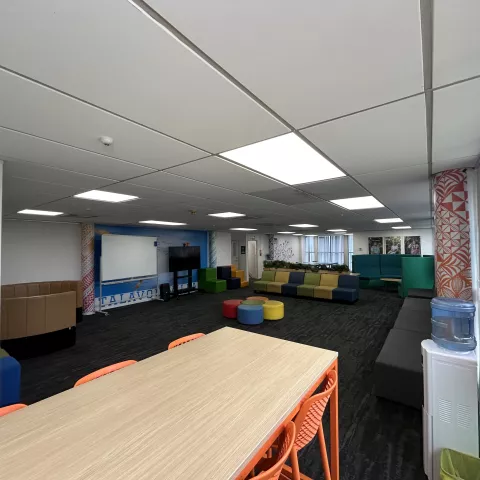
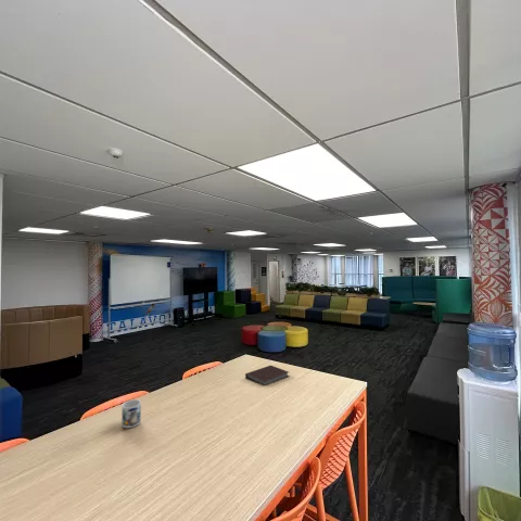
+ mug (130, 411)
+ notebook (267, 374)
